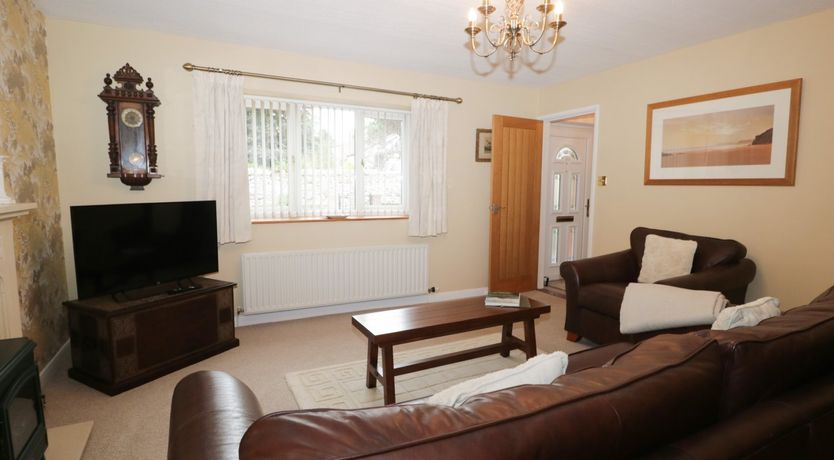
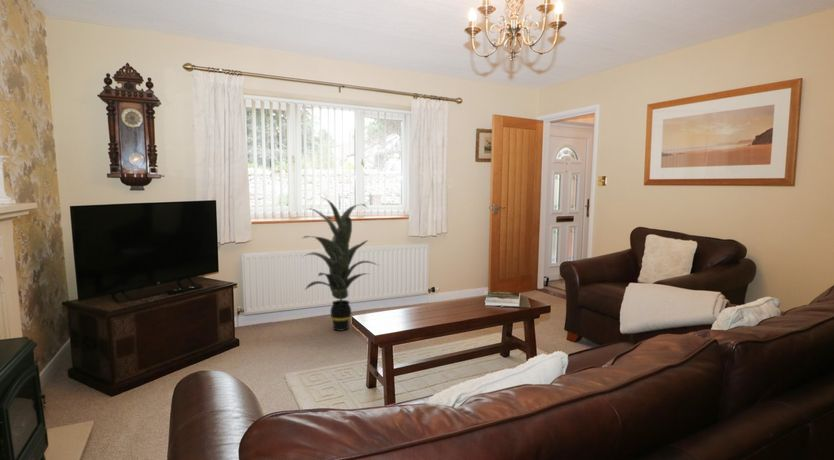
+ indoor plant (335, 263)
